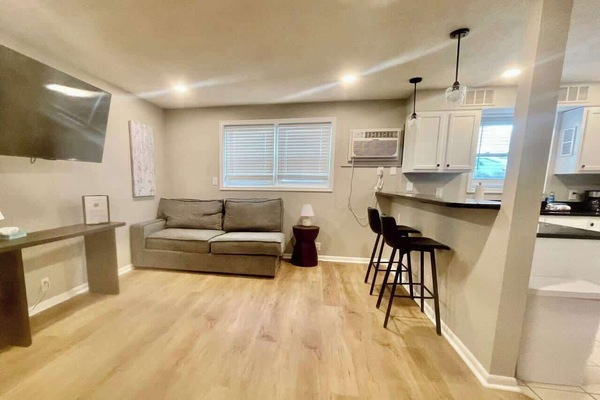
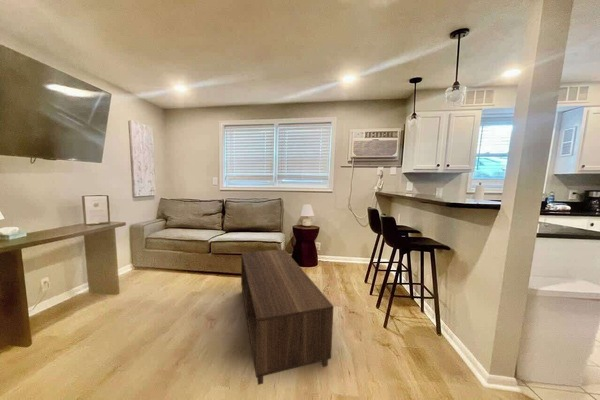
+ coffee table (275, 295)
